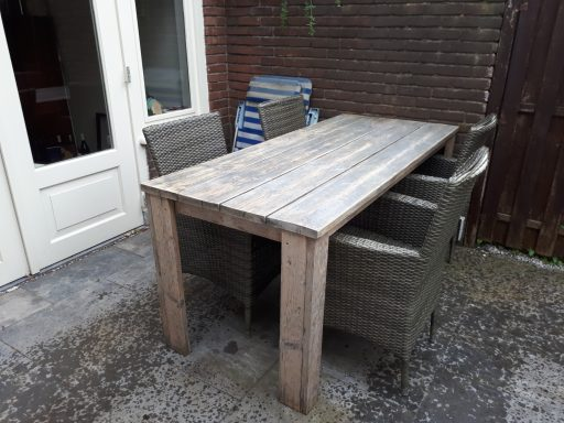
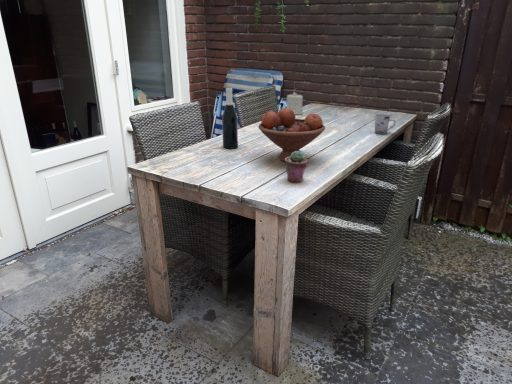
+ fruit bowl (291, 135)
+ cup (384, 124)
+ potted succulent (296, 165)
+ candle (294, 102)
+ wine bottle (229, 117)
